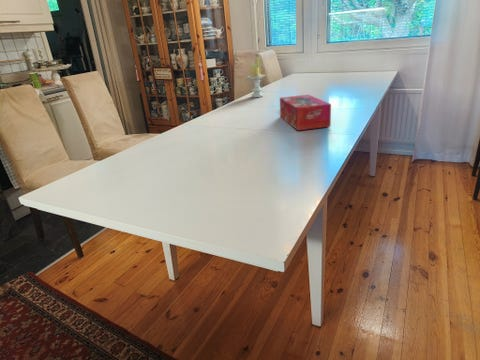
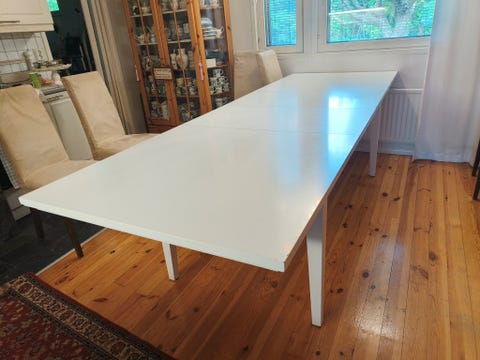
- candle (256, 77)
- tissue box (303, 111)
